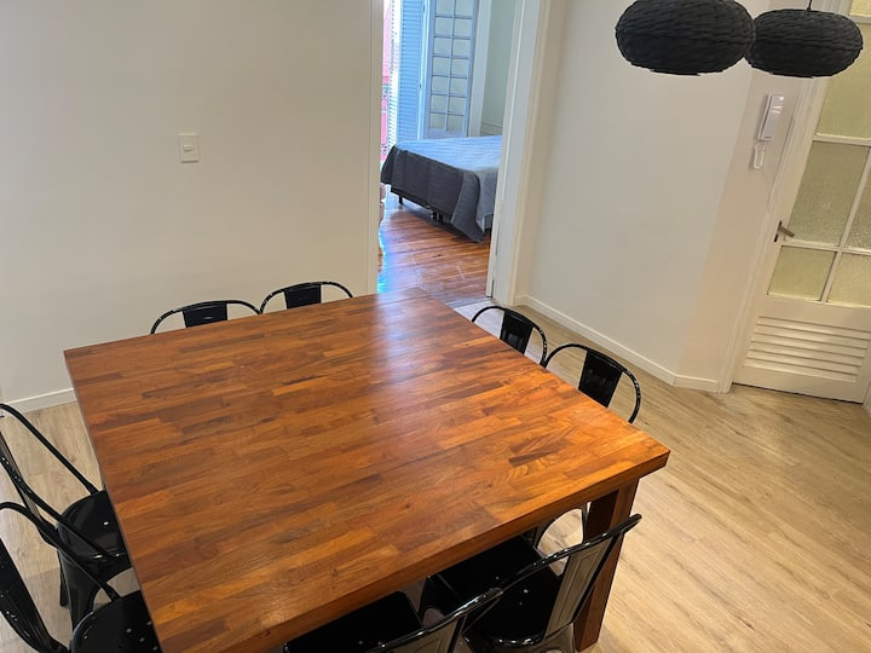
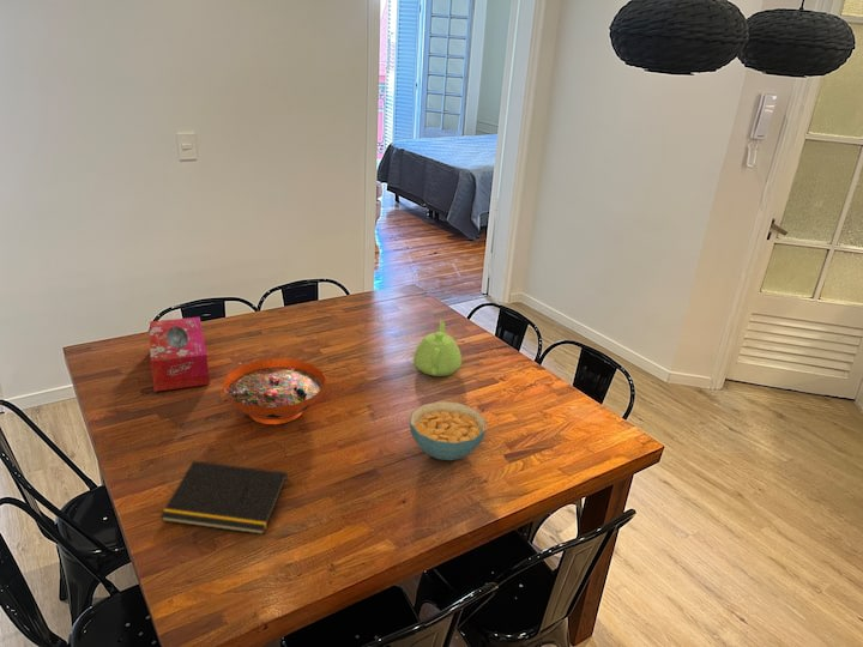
+ decorative bowl (274, 395)
+ cereal bowl (446, 436)
+ teapot (437, 350)
+ tissue box (177, 351)
+ notepad (225, 495)
